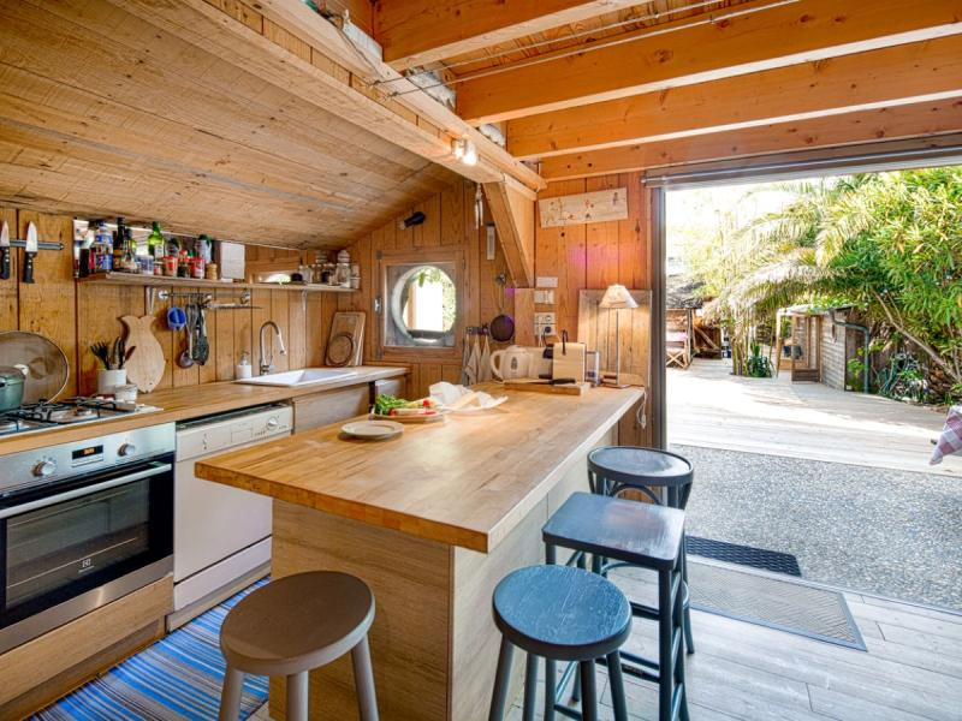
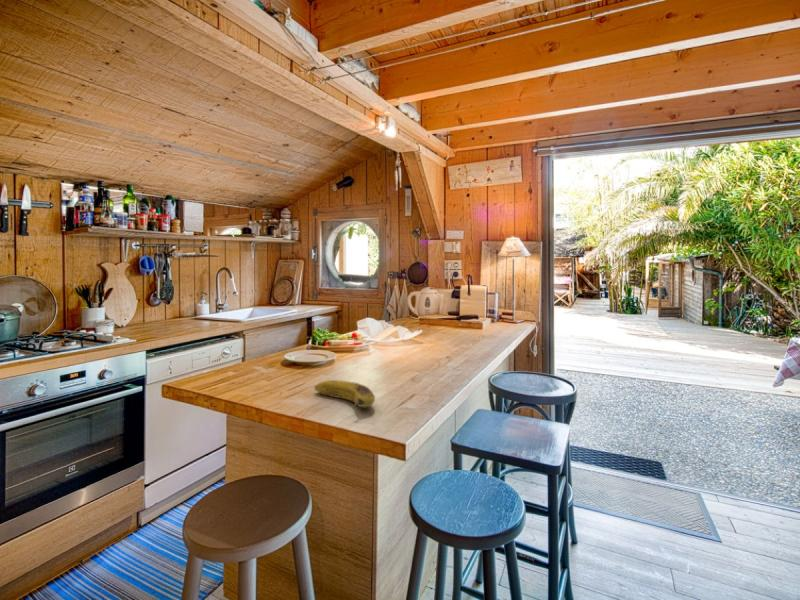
+ fruit (339, 394)
